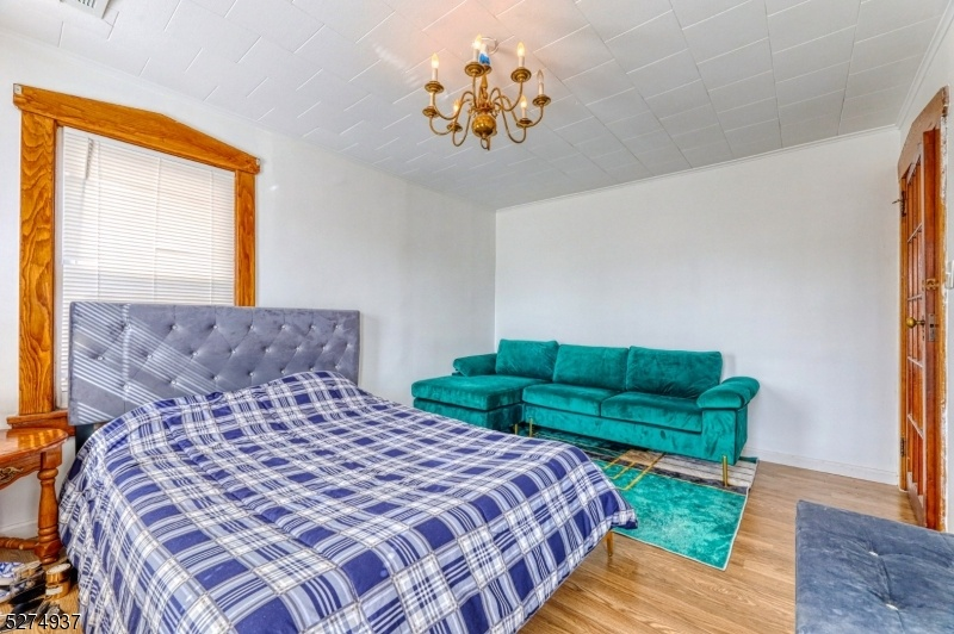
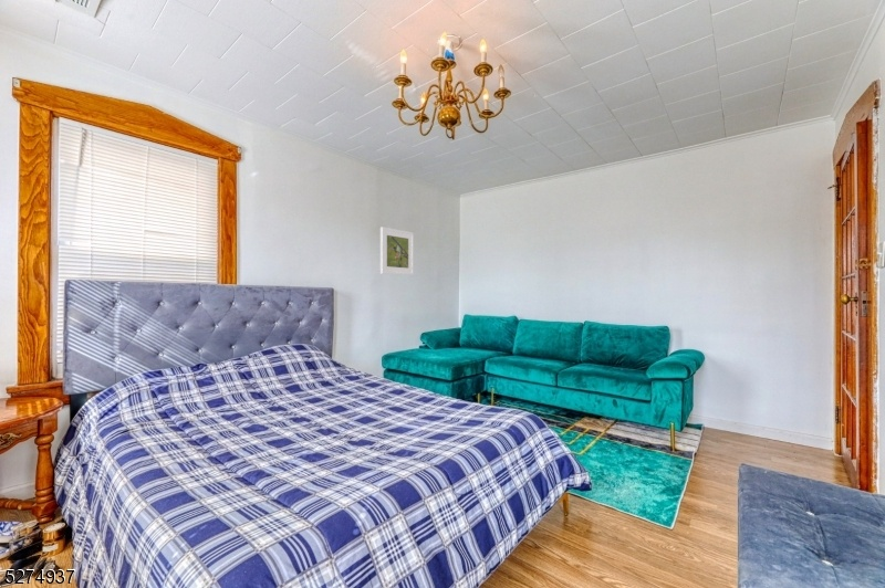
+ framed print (397, 252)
